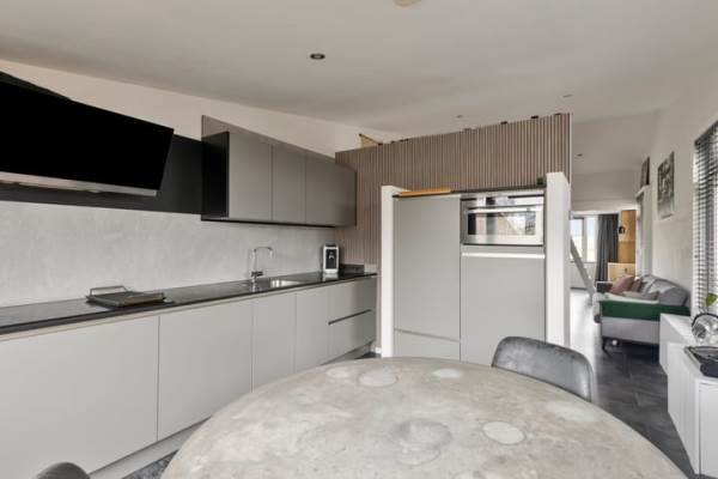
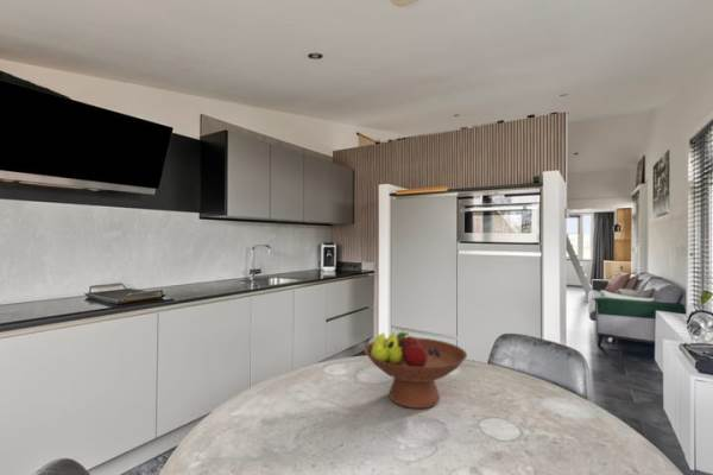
+ fruit bowl (414, 365)
